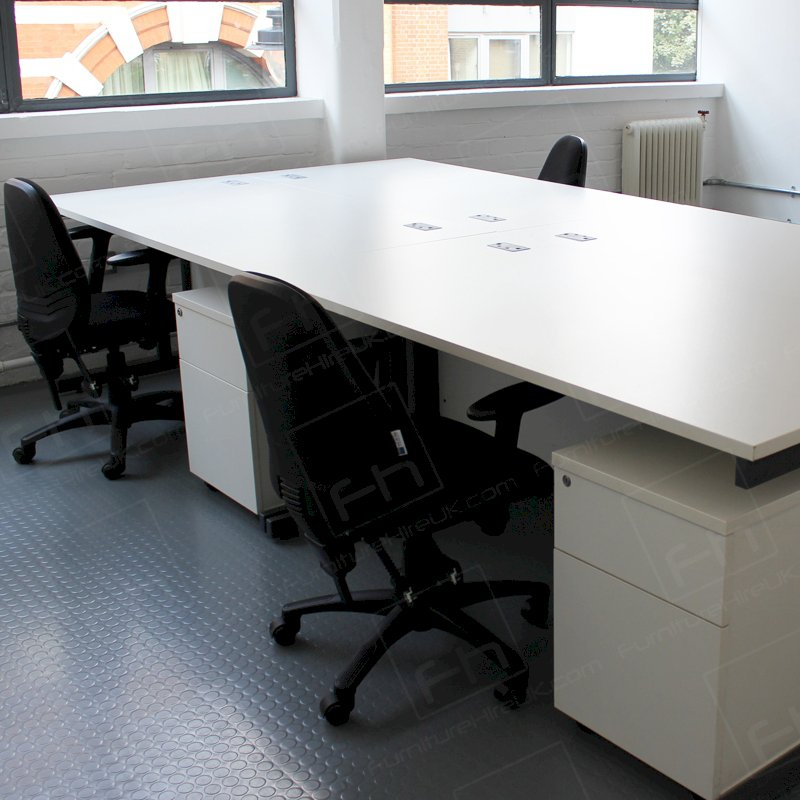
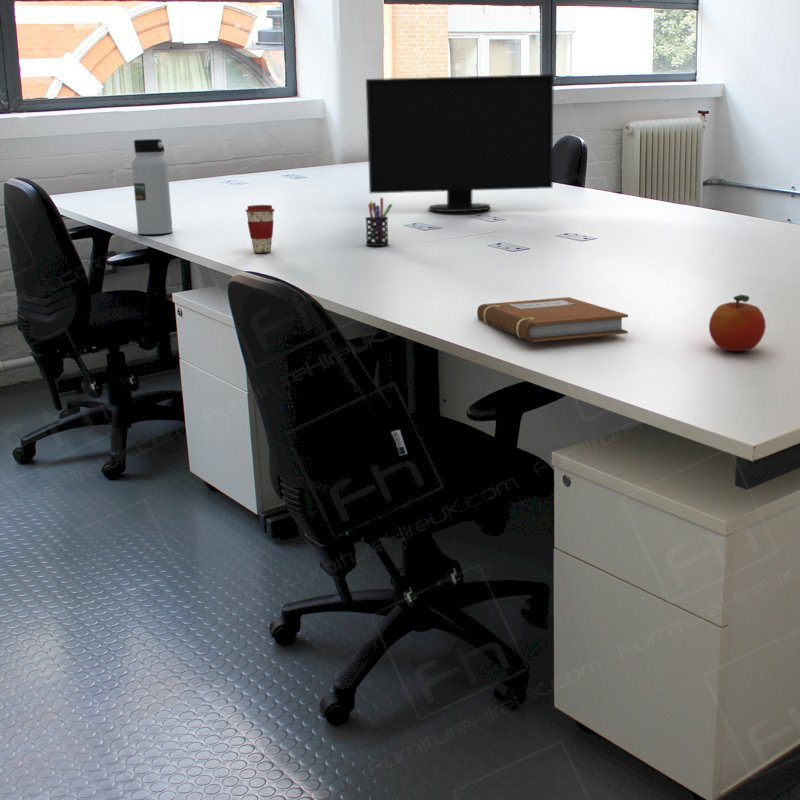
+ fruit (737, 321)
+ pen holder (379, 221)
+ notebook (547, 317)
+ coffee cup (261, 228)
+ water bottle (151, 186)
+ computer monitor (458, 144)
